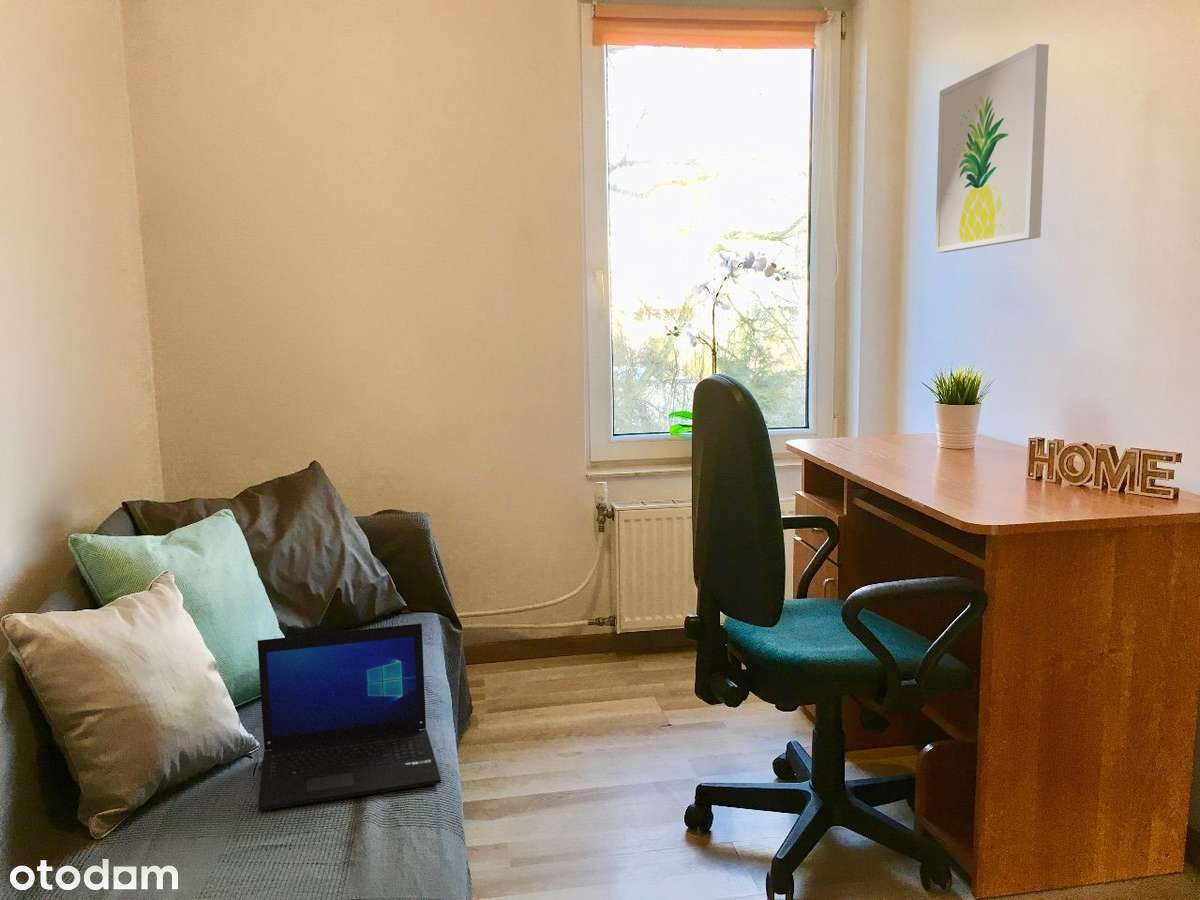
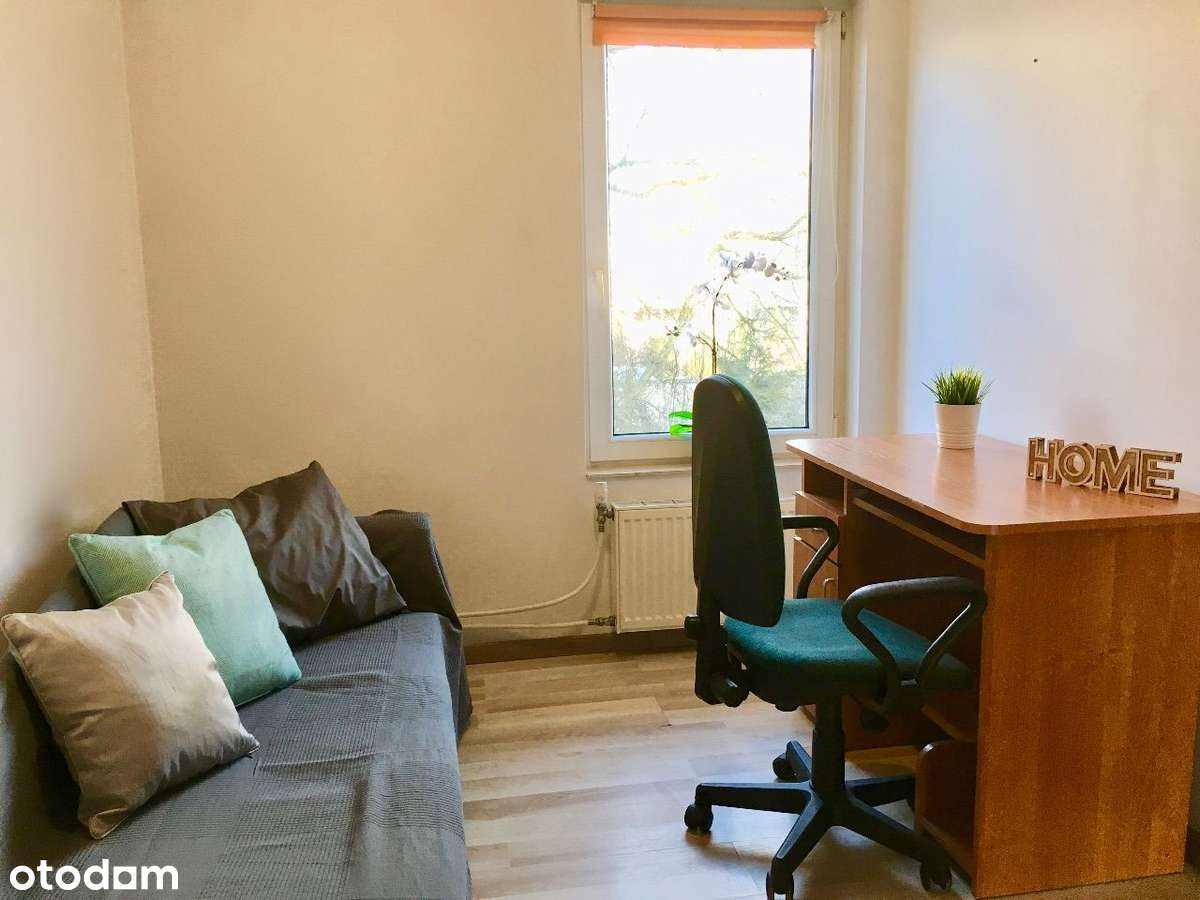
- laptop (346, 710)
- wall art (986, 158)
